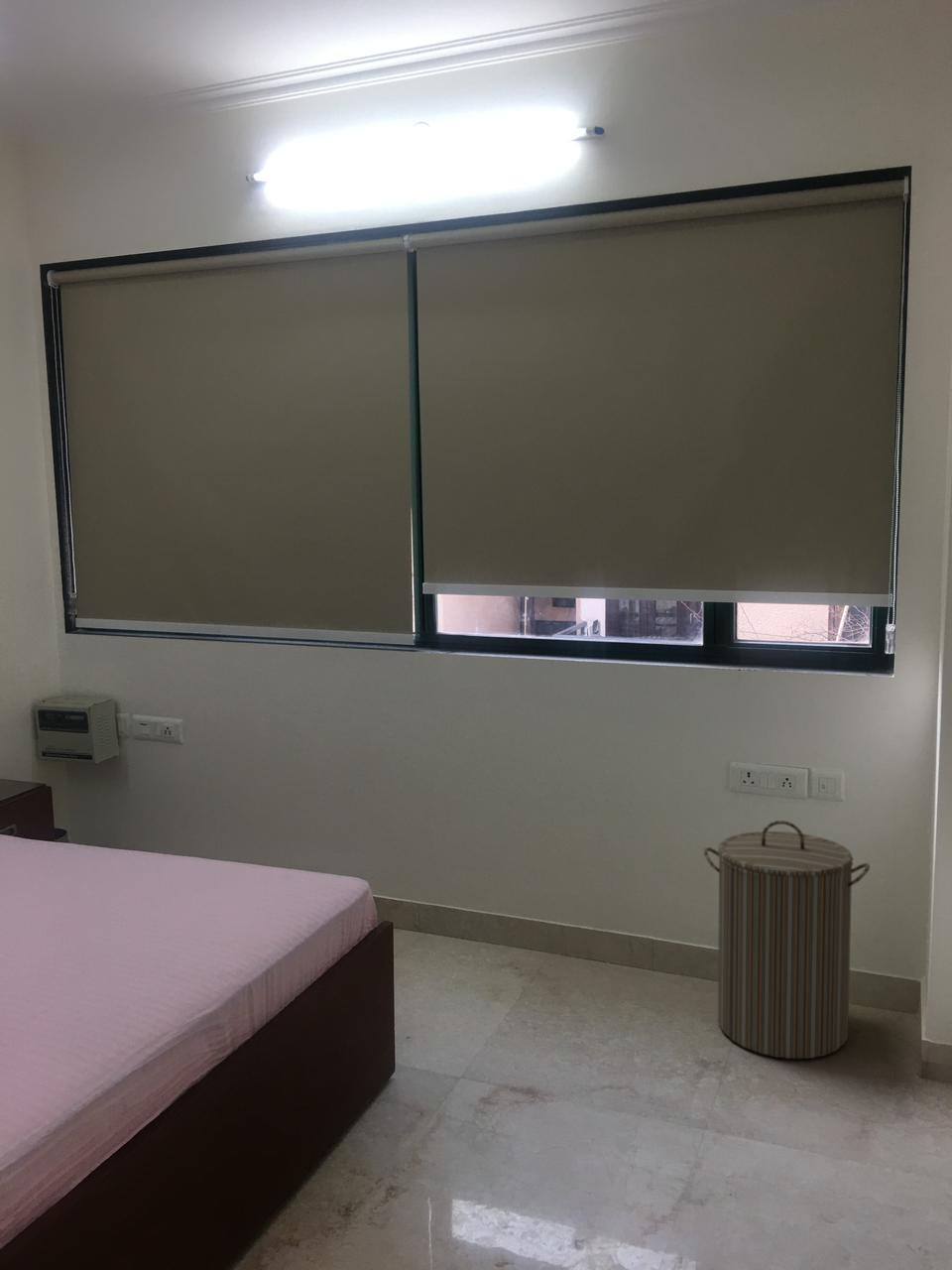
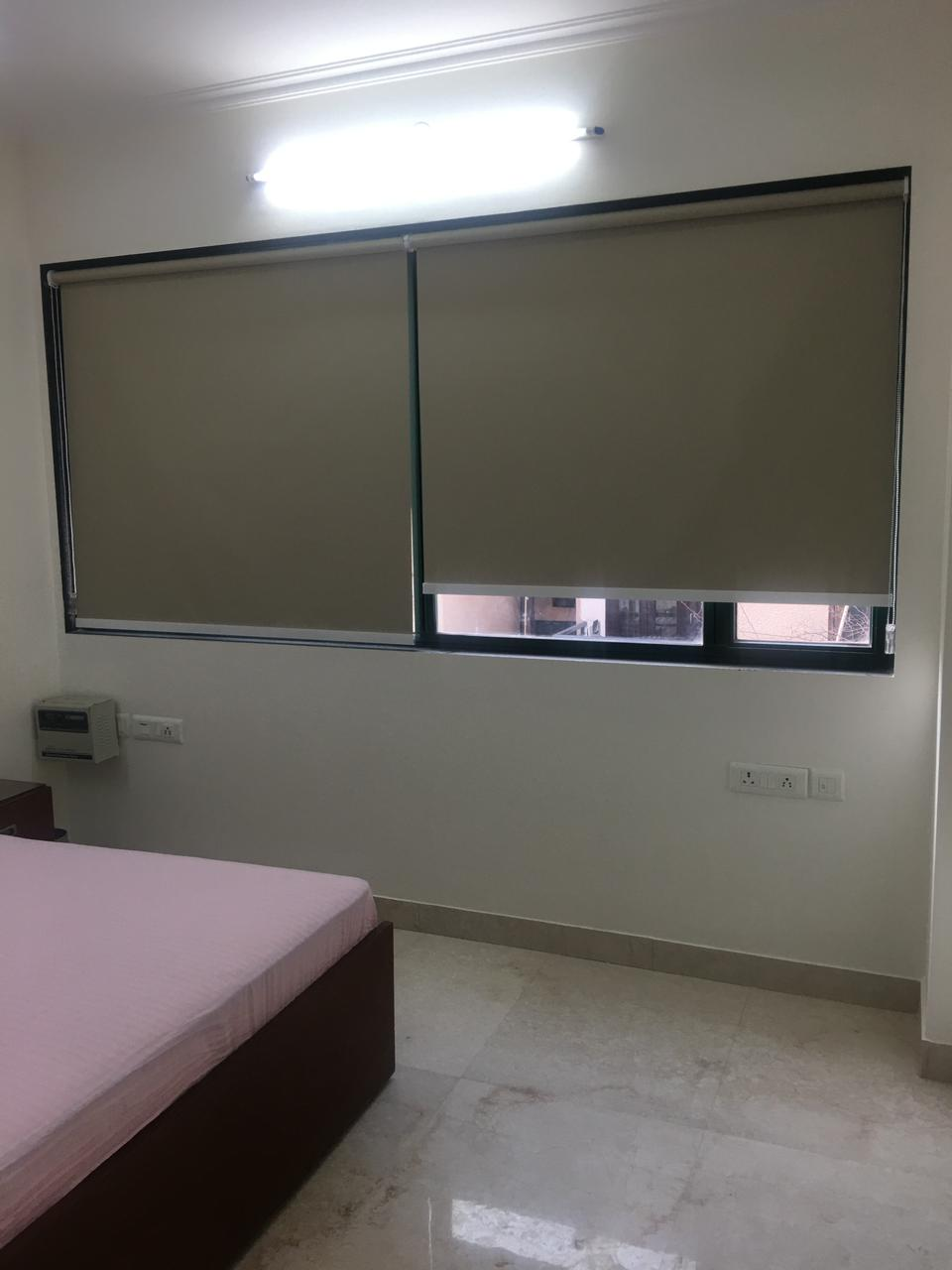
- laundry hamper (783, 925)
